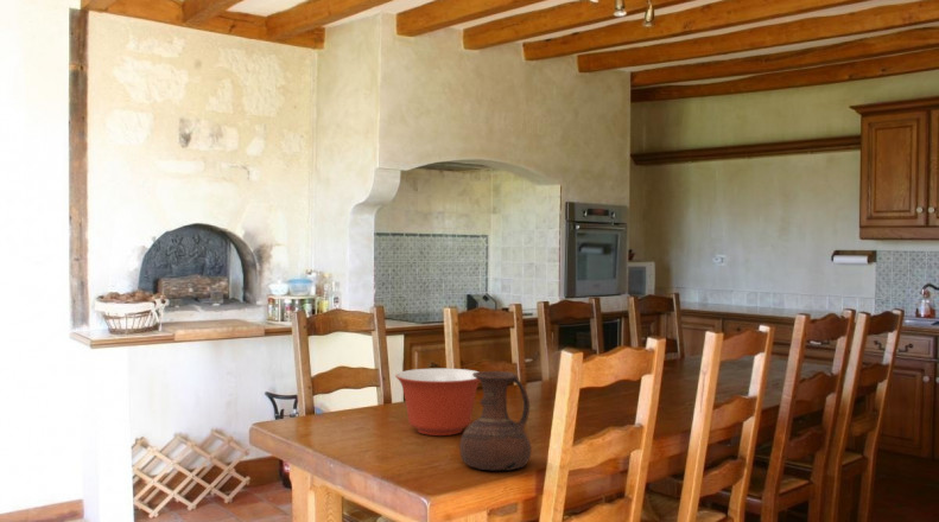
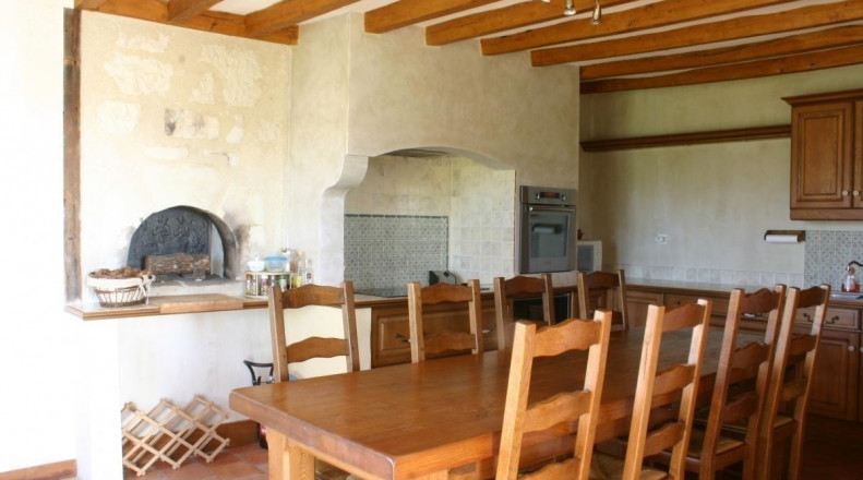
- ceramic pitcher (497, 419)
- mixing bowl (439, 402)
